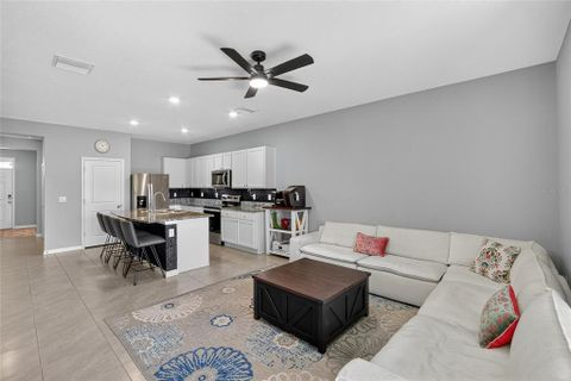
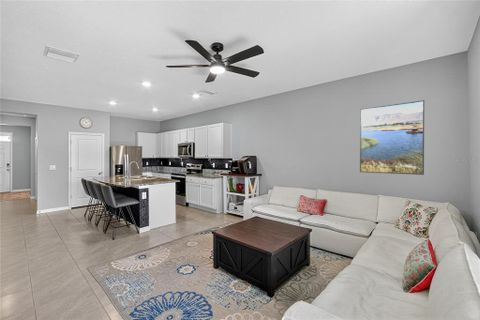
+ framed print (389, 139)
